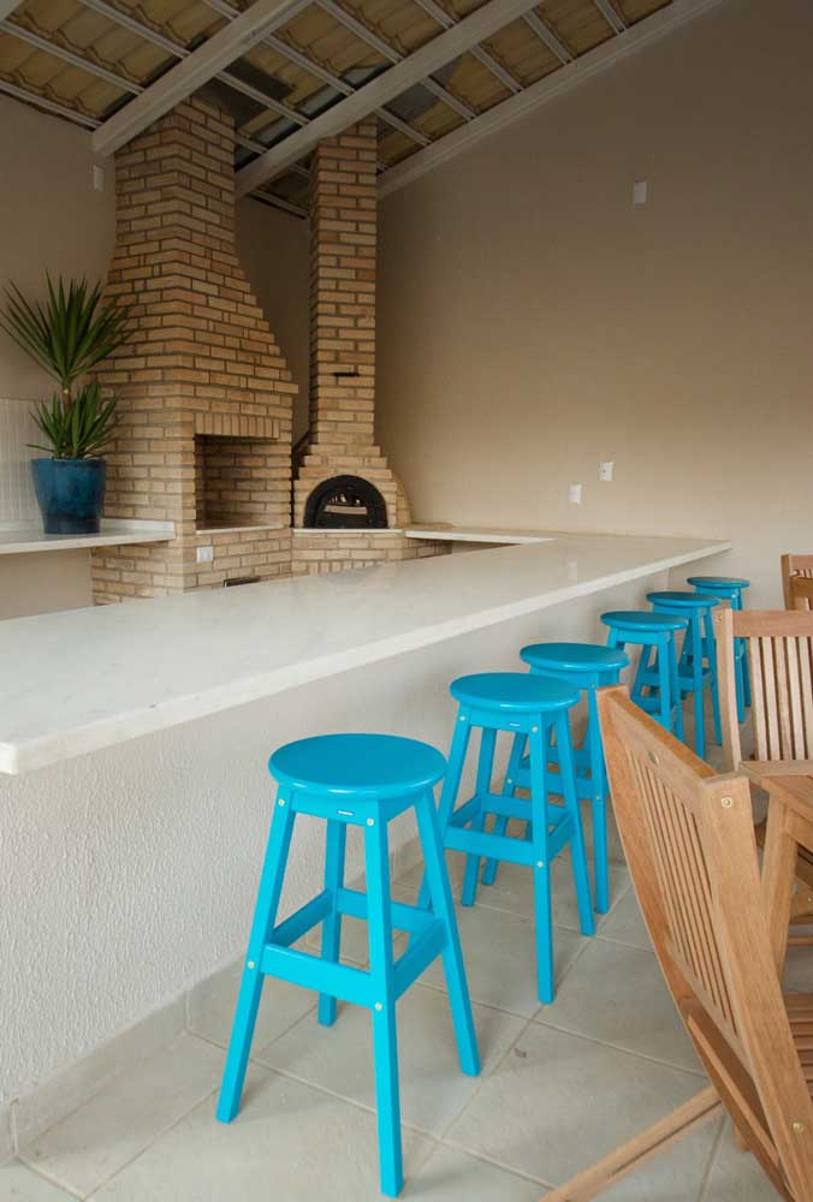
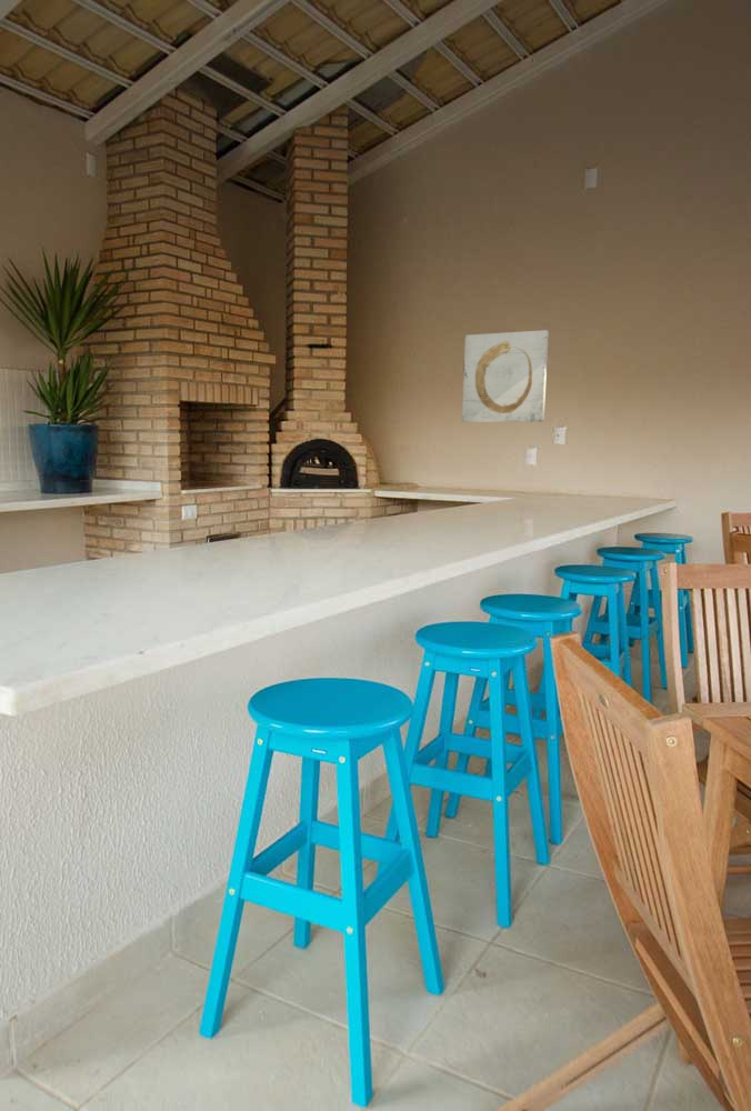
+ wall art (503, 378)
